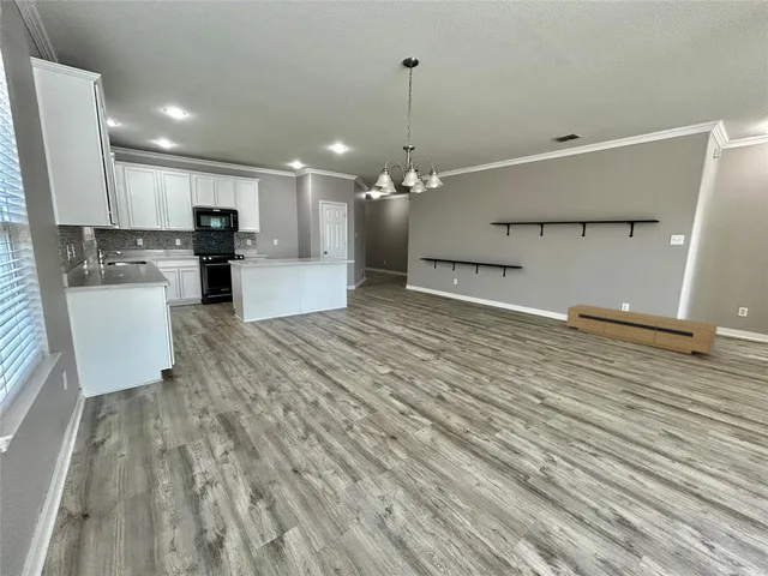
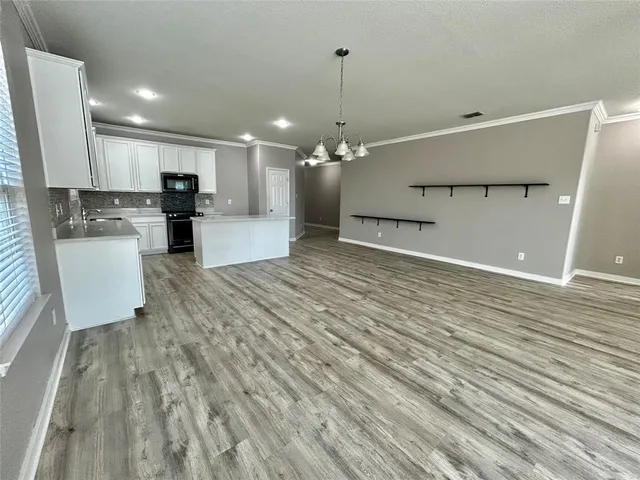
- media console (634, 326)
